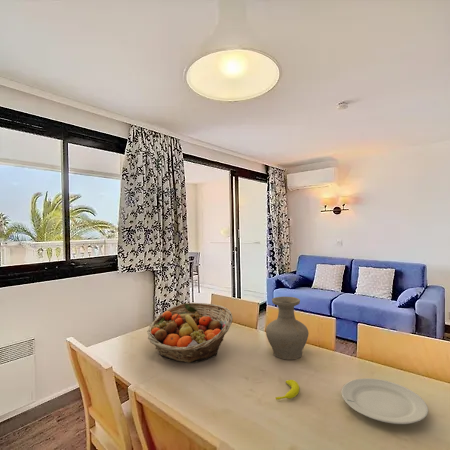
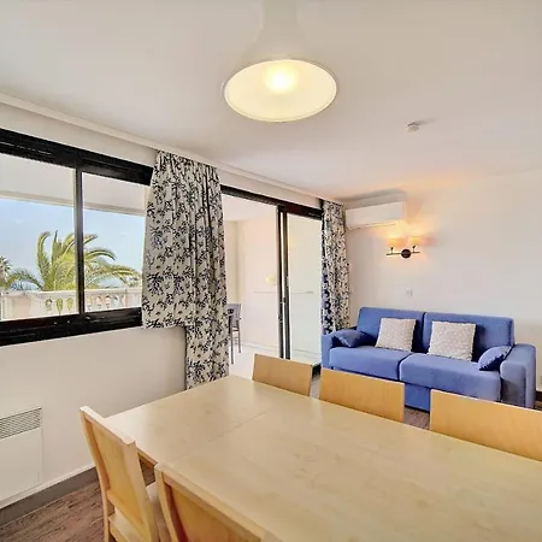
- chinaware (382, 401)
- fruit basket (190, 330)
- banana (290, 390)
- vase (286, 326)
